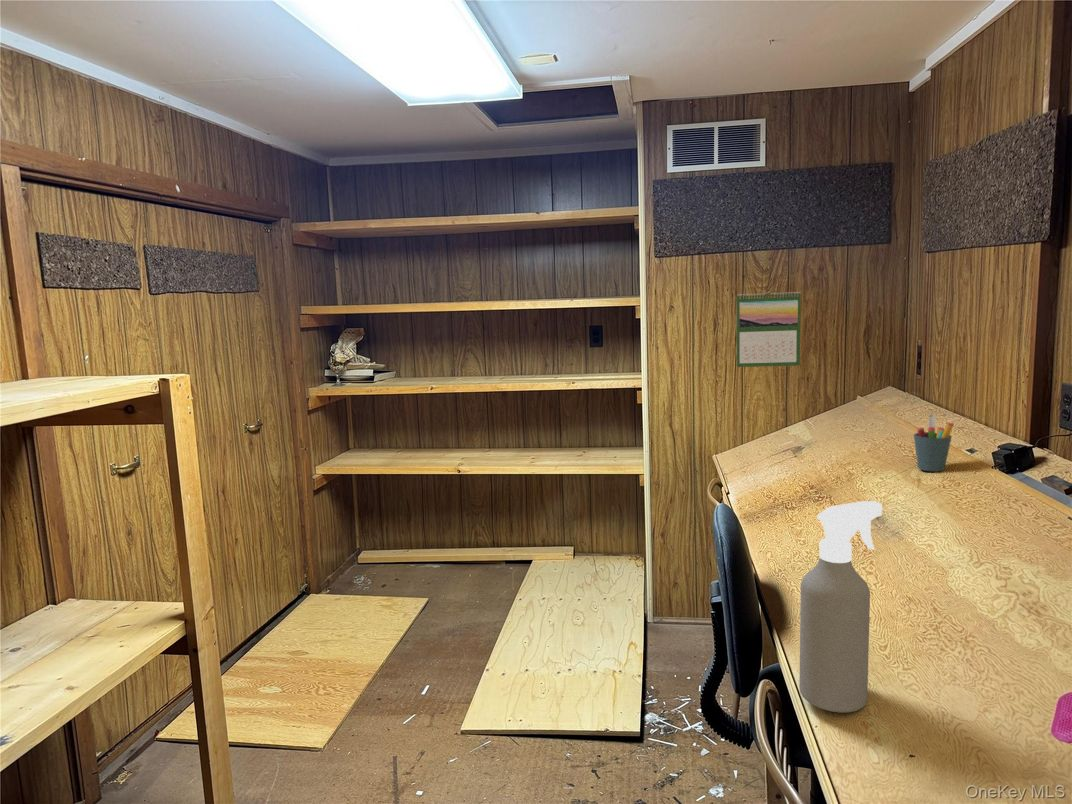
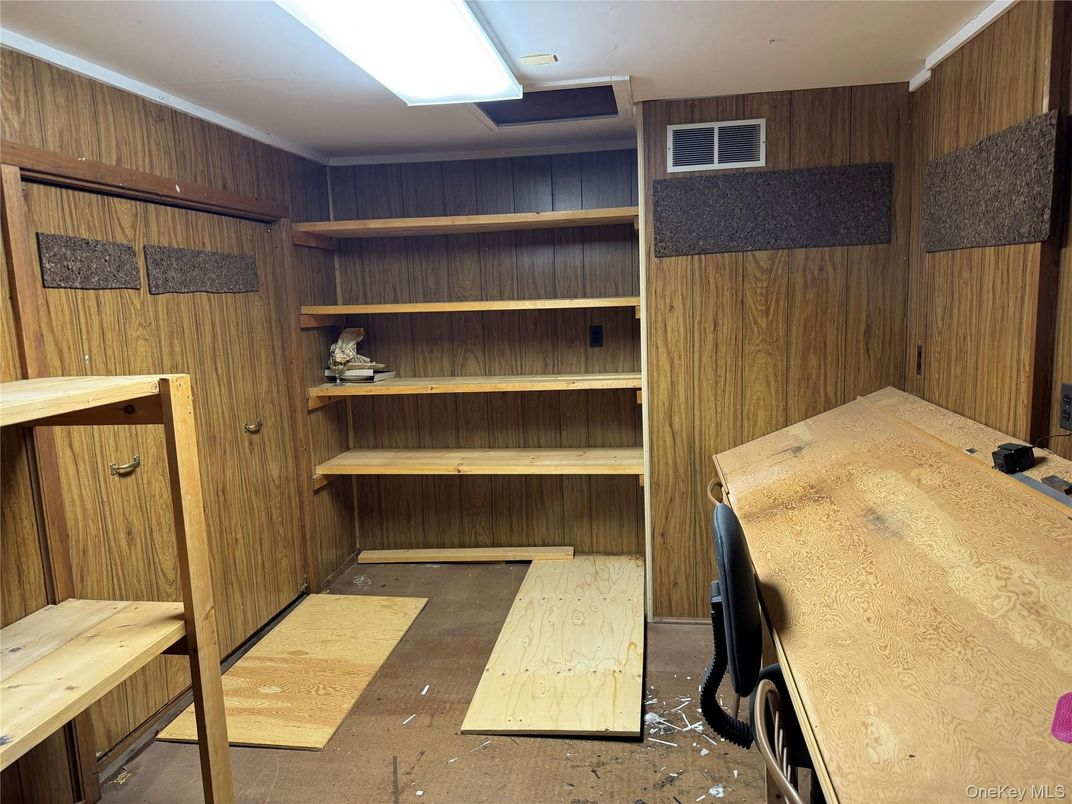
- calendar (768, 329)
- spray bottle (842, 602)
- pen holder (932, 443)
